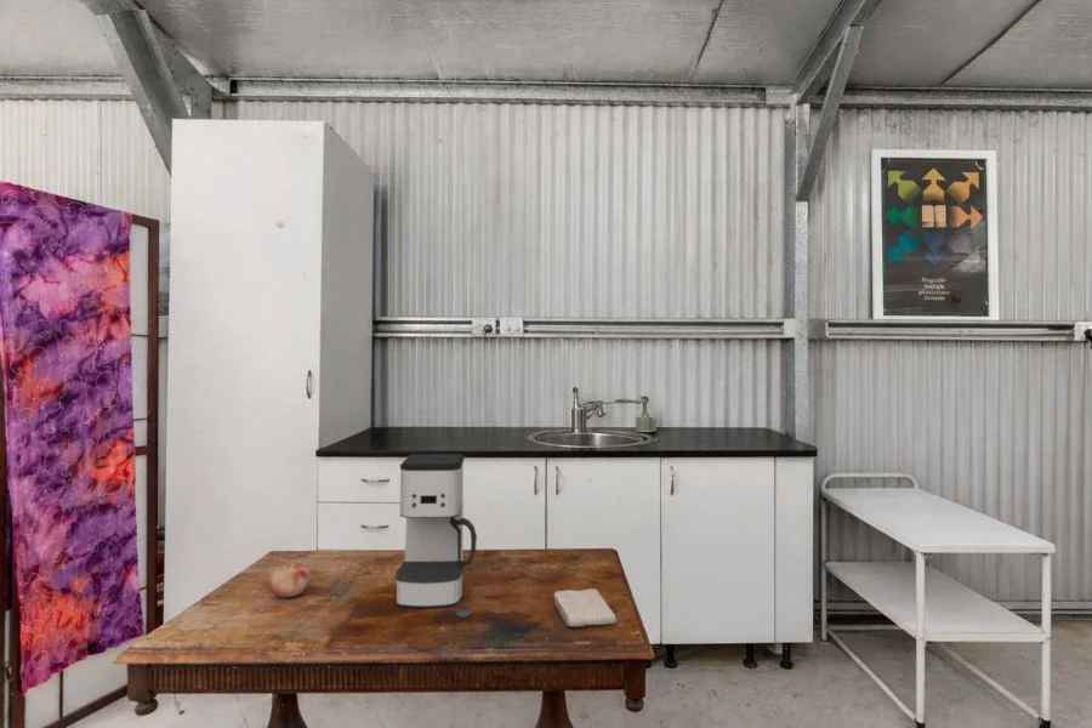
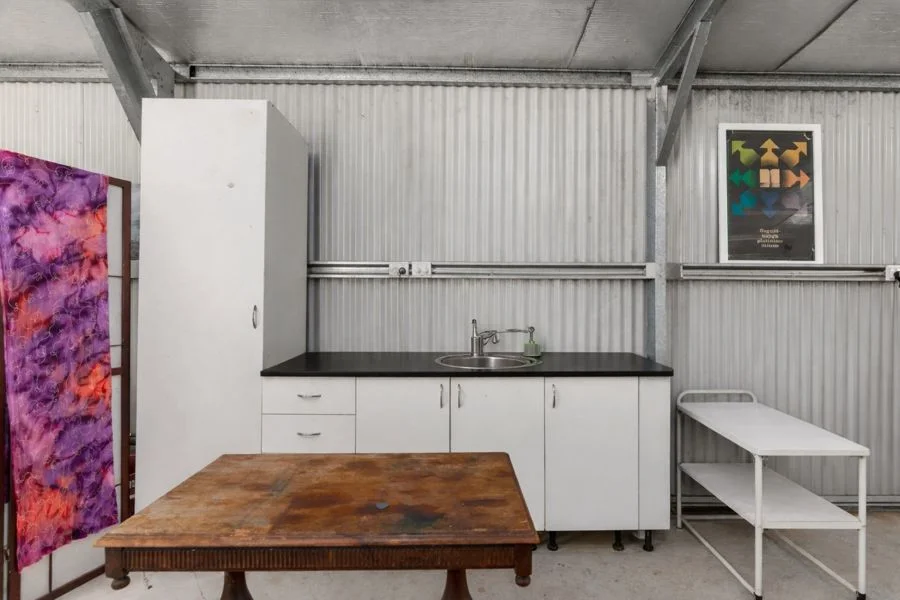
- washcloth (582, 605)
- fruit (289, 579)
- coffee maker (437, 525)
